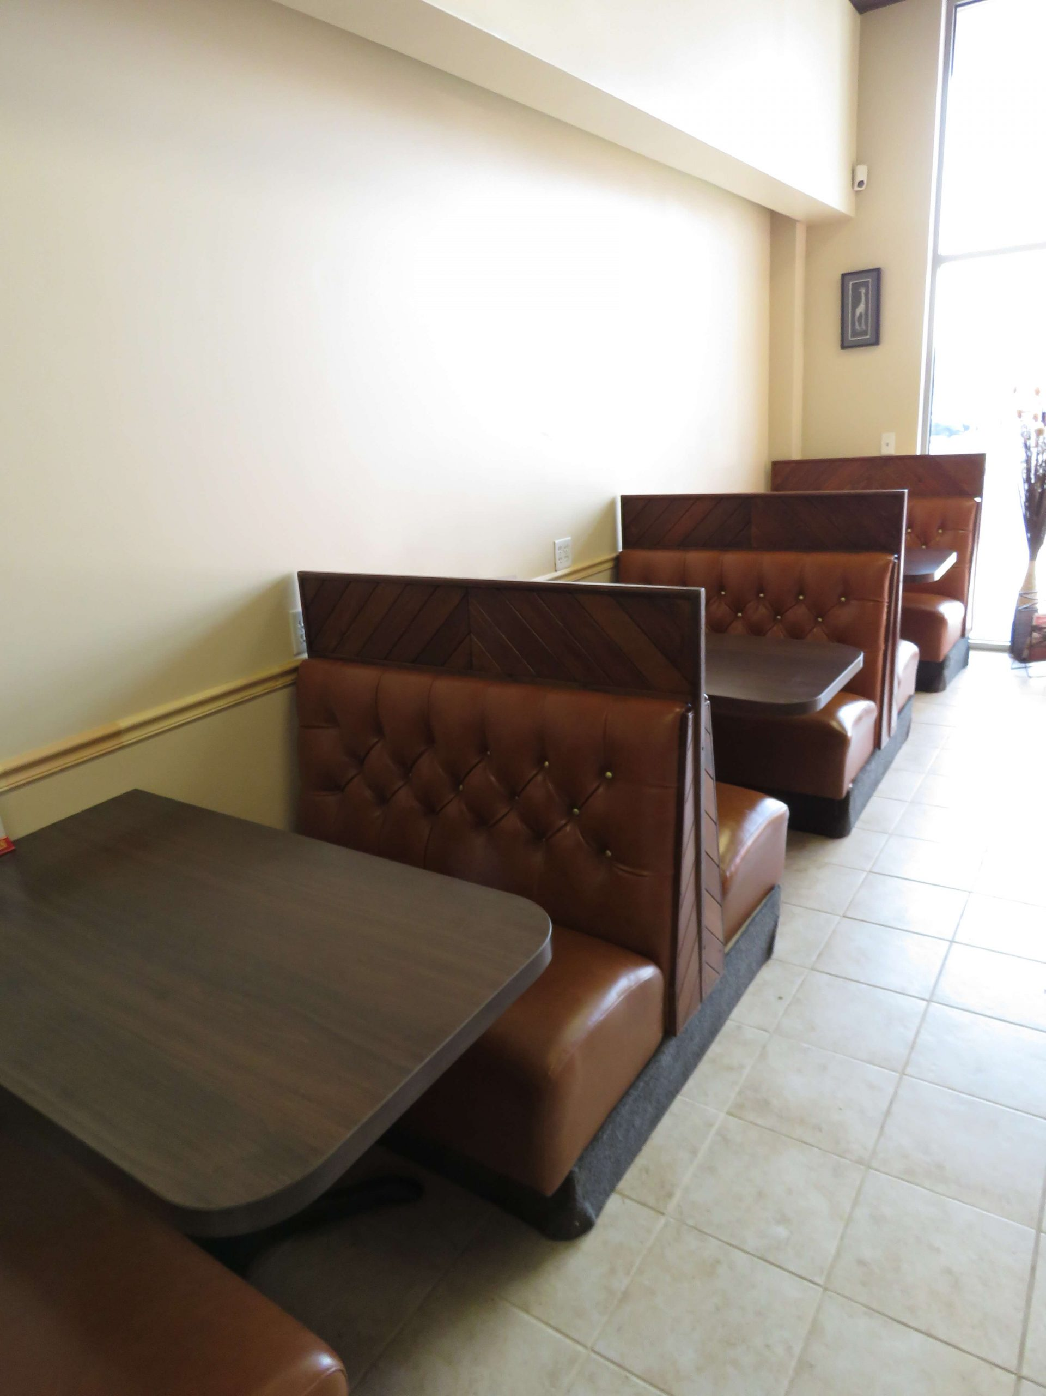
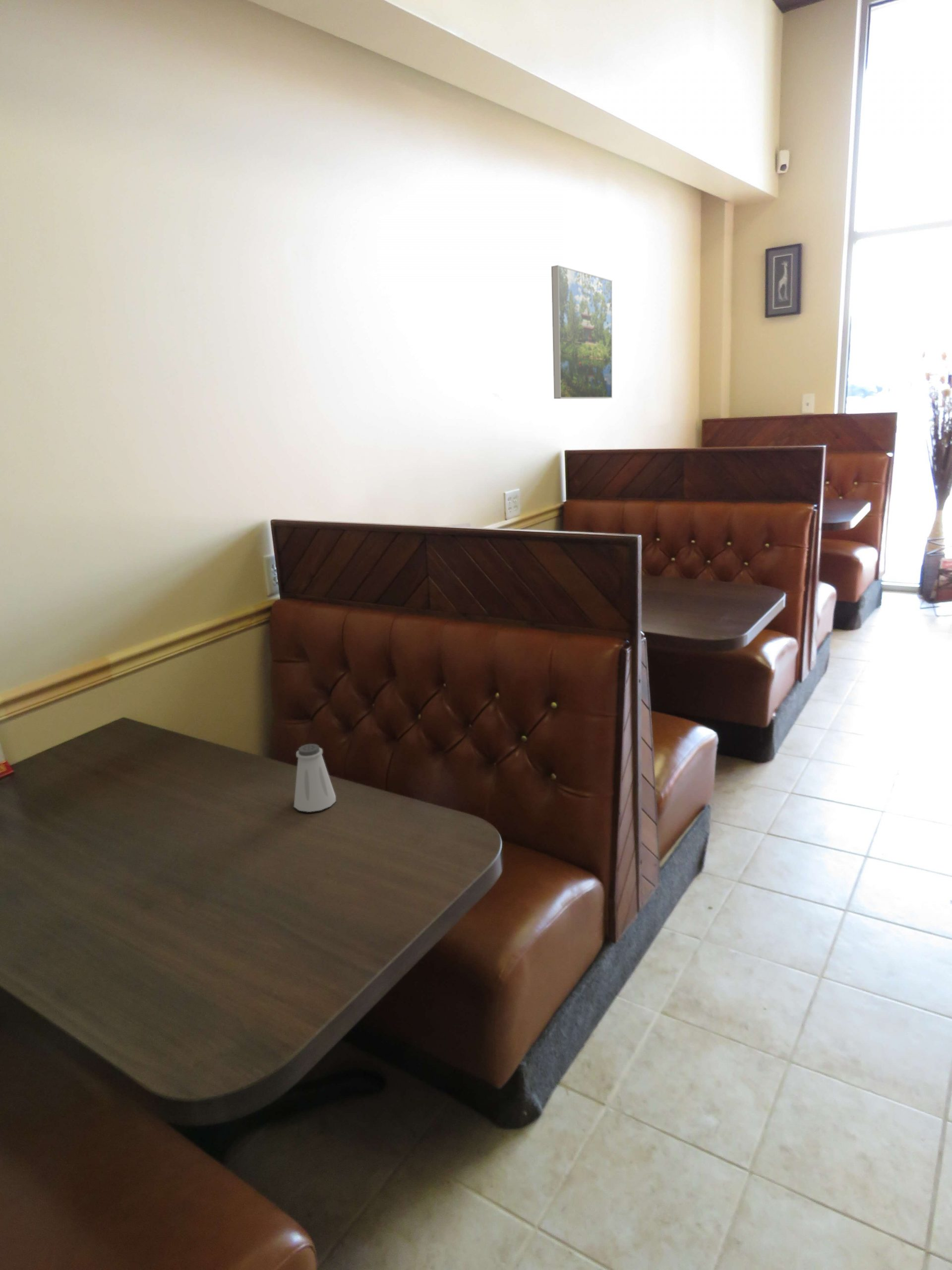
+ saltshaker (312, 775)
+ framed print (584, 337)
